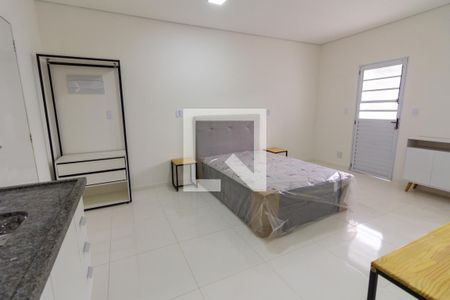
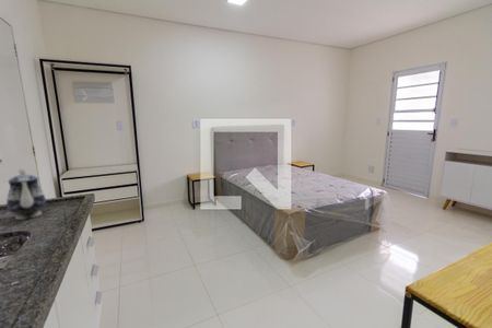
+ teapot (25, 192)
